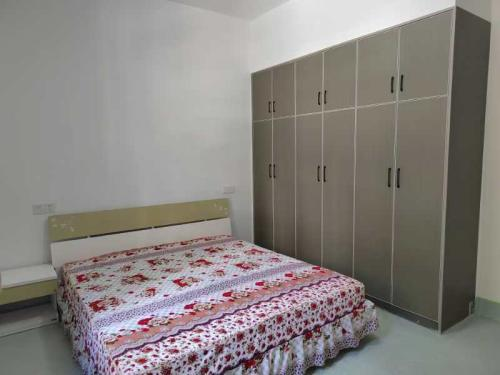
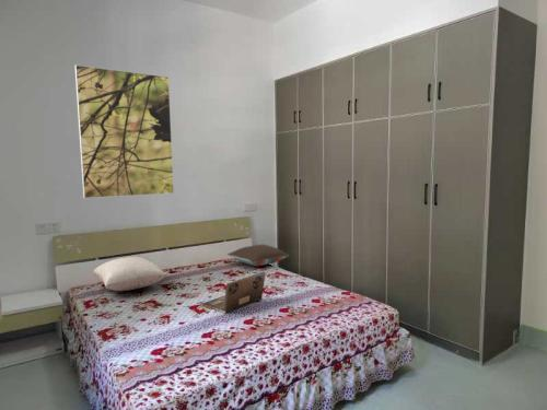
+ pillow (128, 272)
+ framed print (128, 134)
+ laptop (234, 288)
+ pillow (258, 255)
